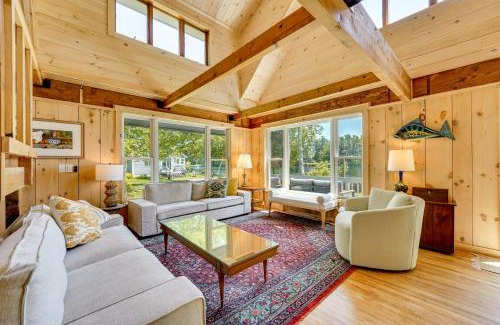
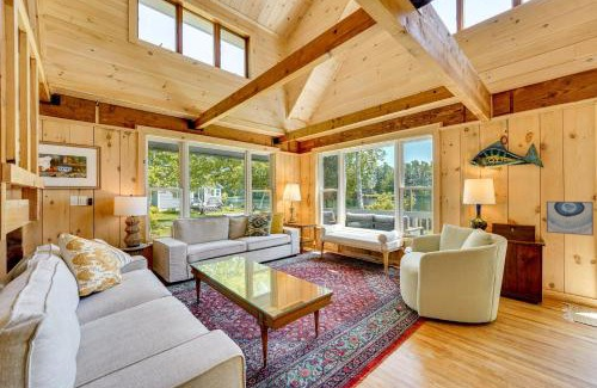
+ wall art (568, 217)
